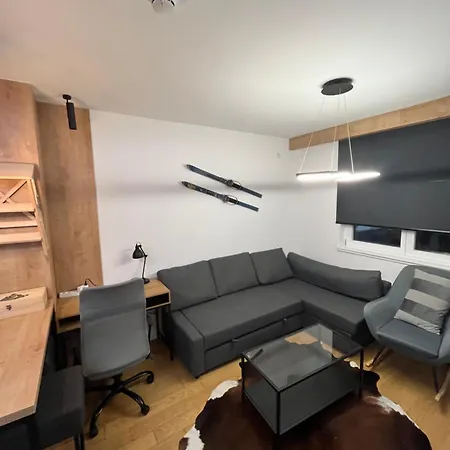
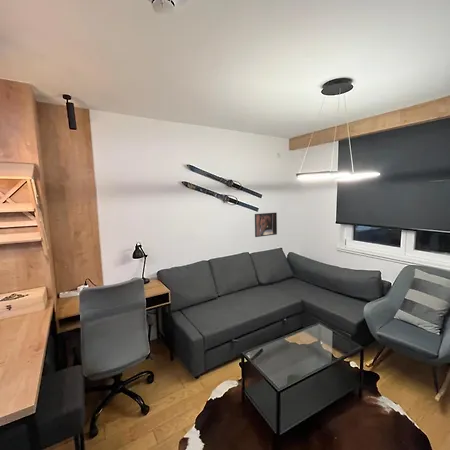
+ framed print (266, 224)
